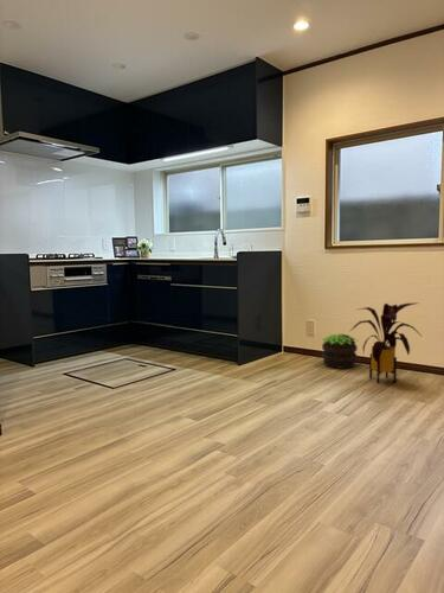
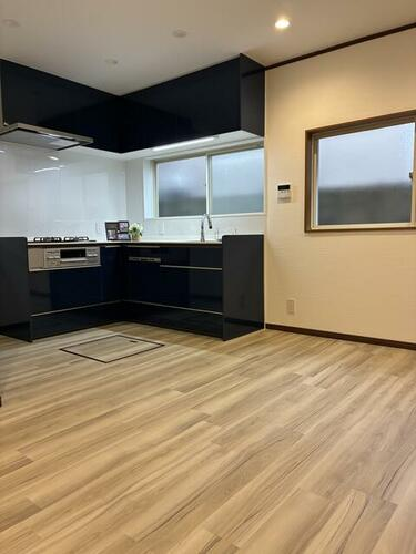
- potted plant (339, 349)
- house plant (384, 340)
